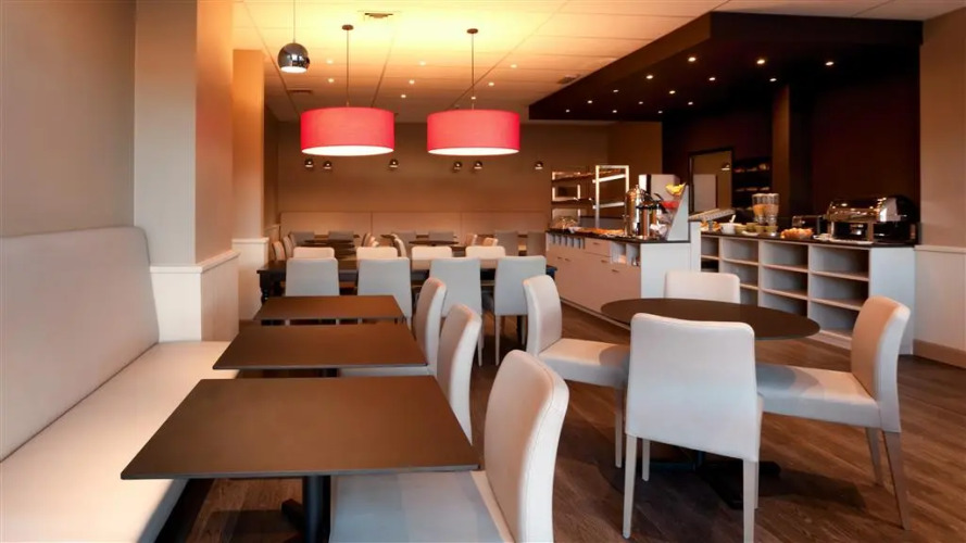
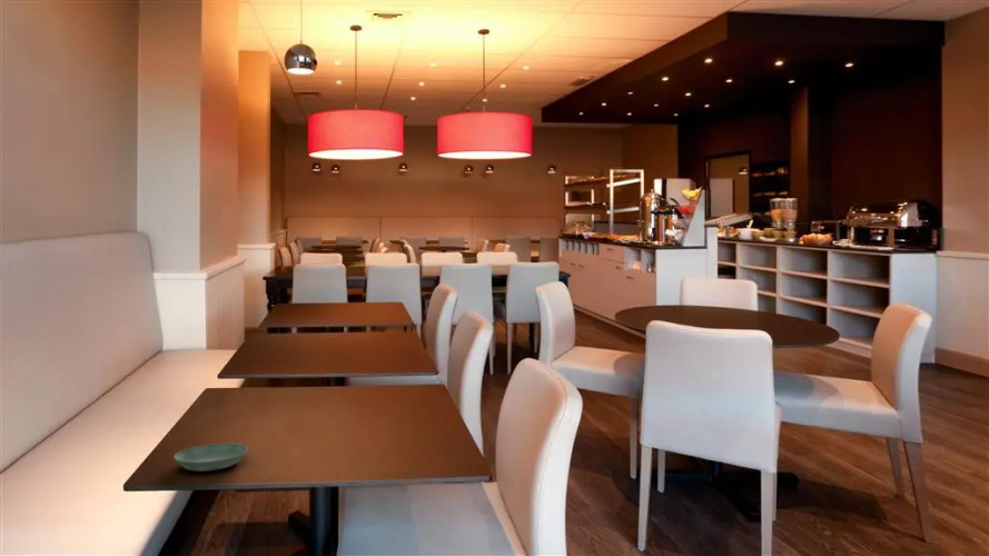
+ saucer (211, 457)
